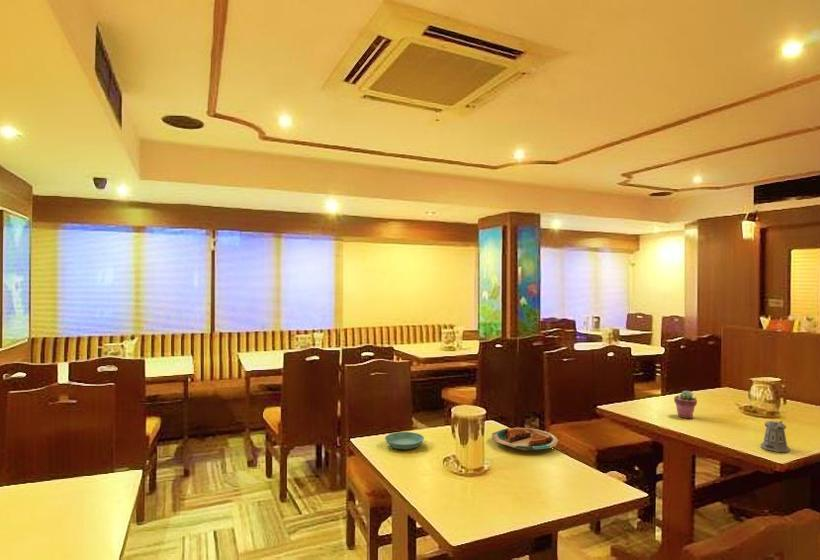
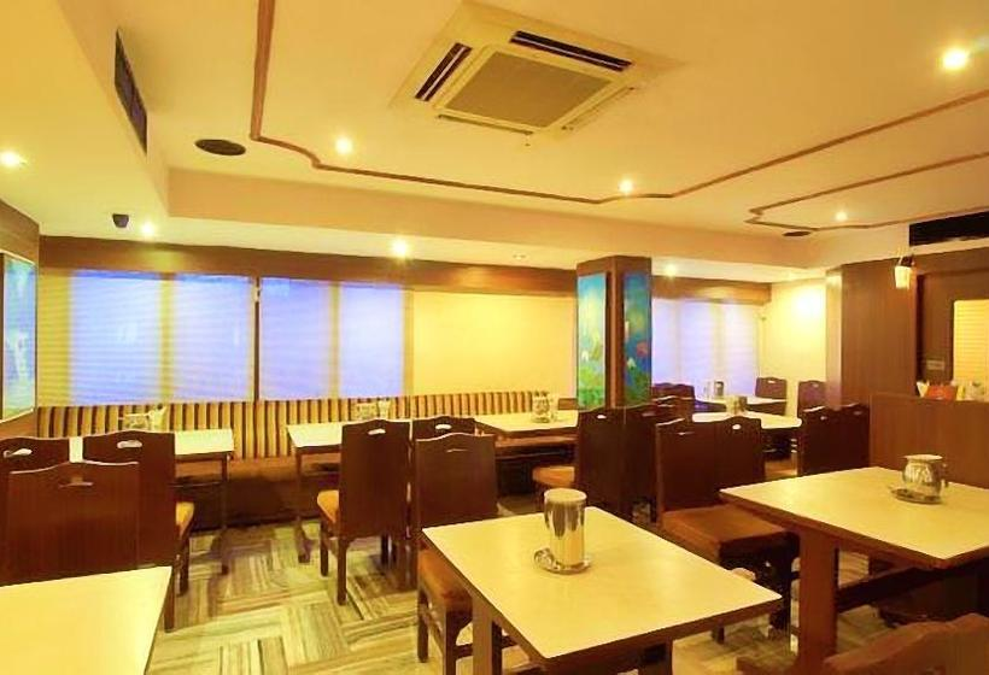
- saucer (404, 441)
- pepper shaker (776, 434)
- potted succulent (685, 403)
- plate (523, 438)
